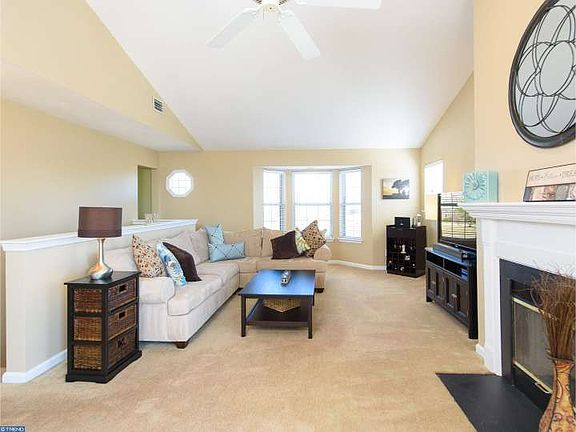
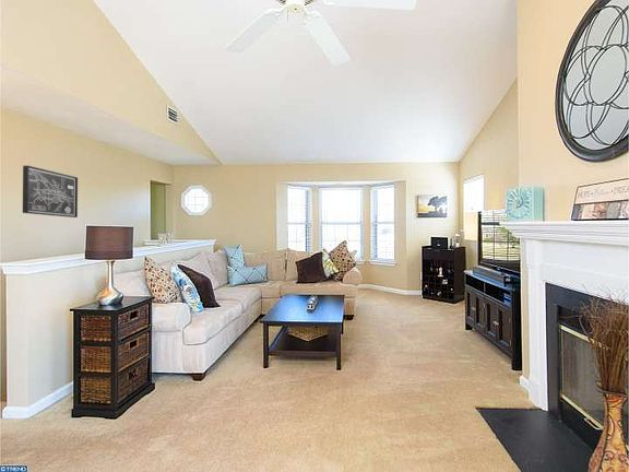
+ wall art (52, 193)
